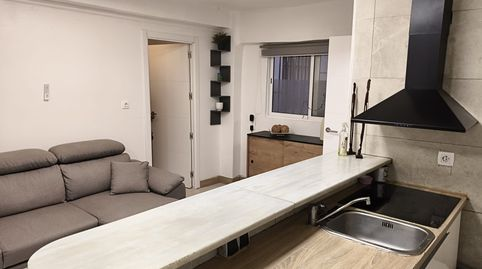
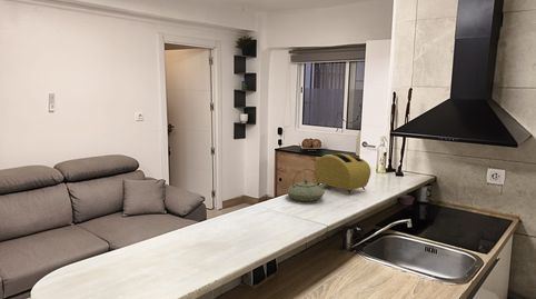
+ toaster (340, 170)
+ teapot (307, 183)
